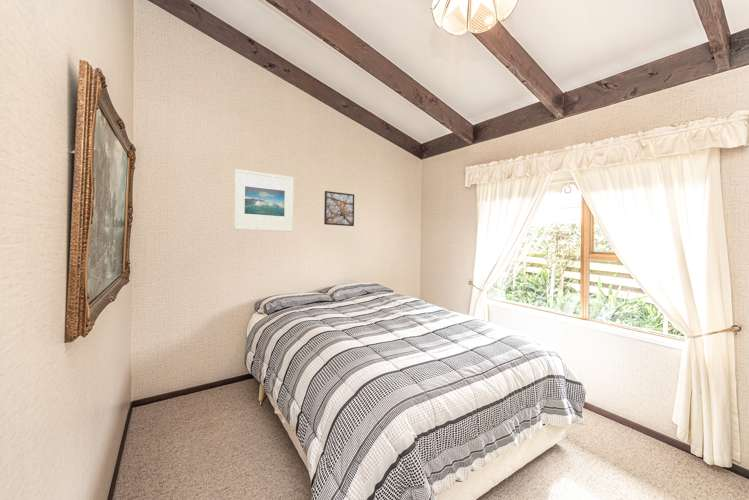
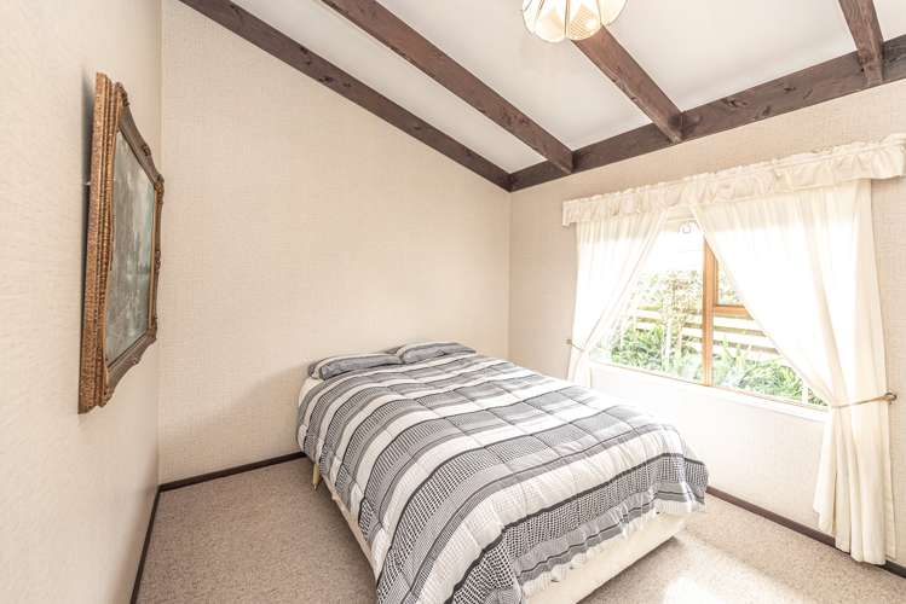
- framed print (339, 209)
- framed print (265, 202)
